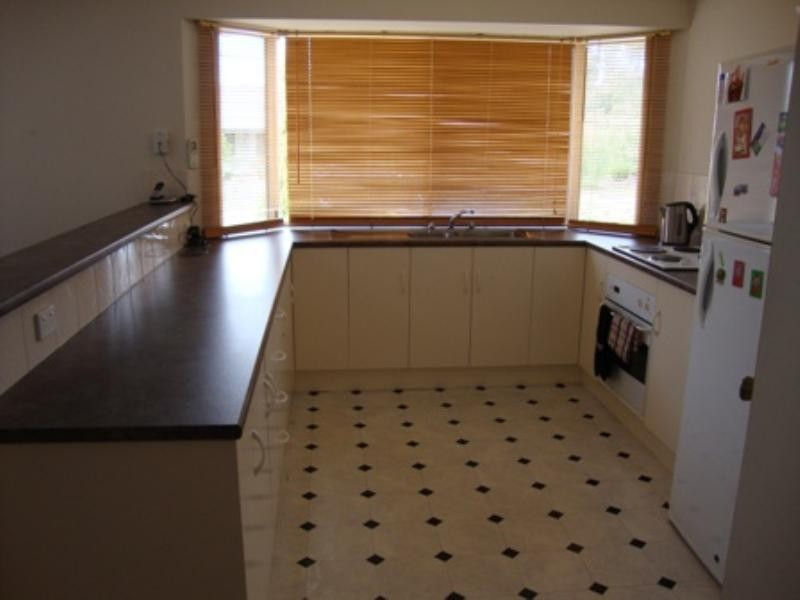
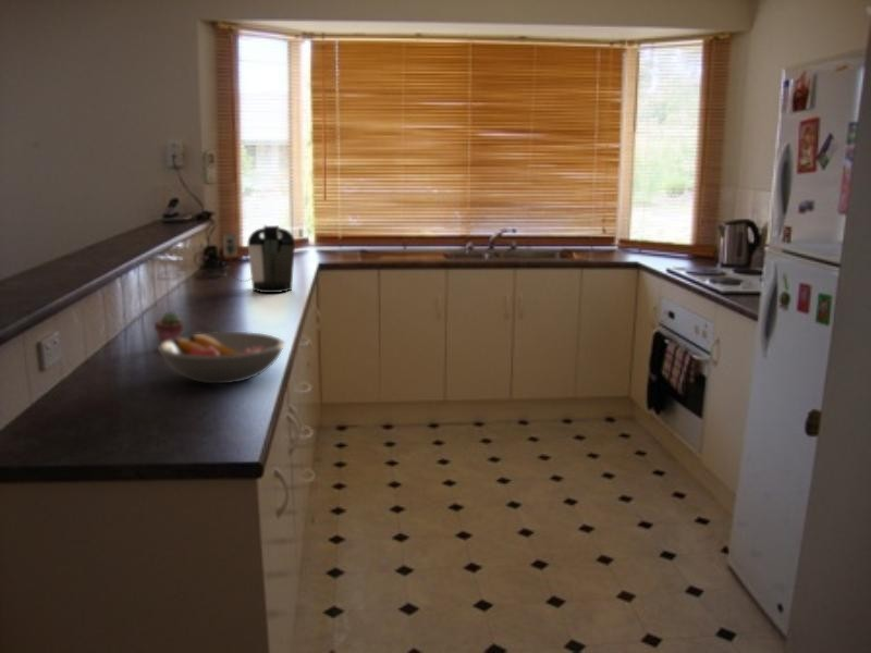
+ potted succulent (169, 329)
+ coffee maker (258, 257)
+ fruit bowl (222, 356)
